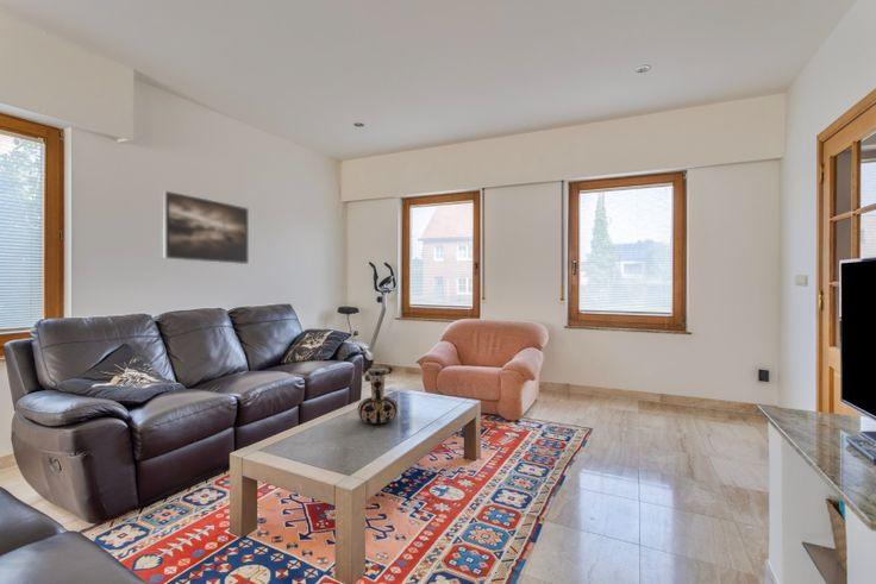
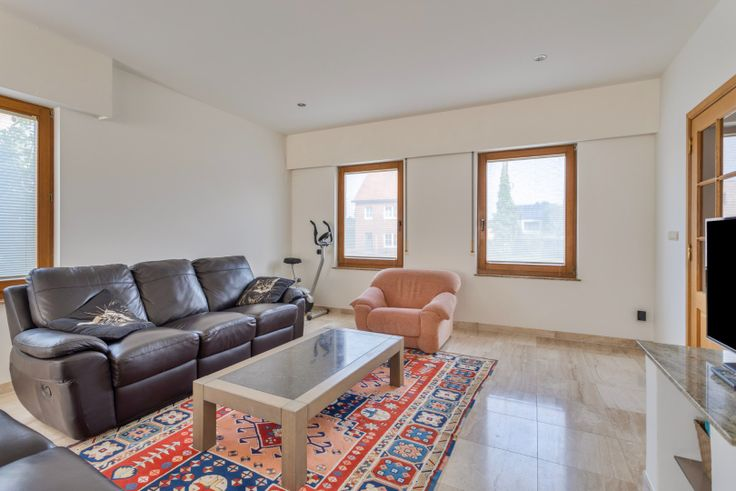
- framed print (209, 231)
- vase (377, 394)
